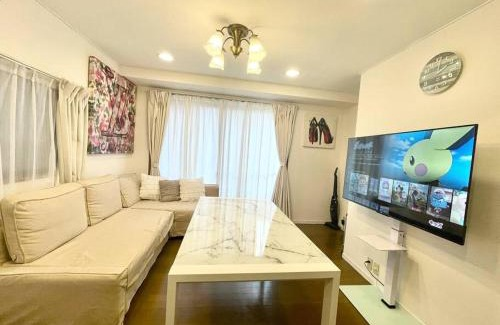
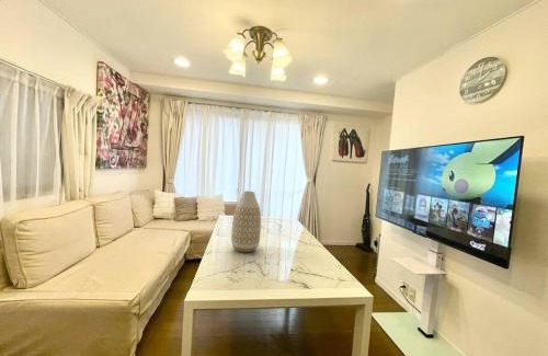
+ vase (247, 220)
